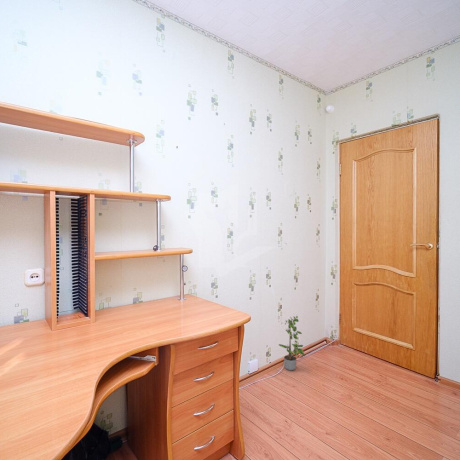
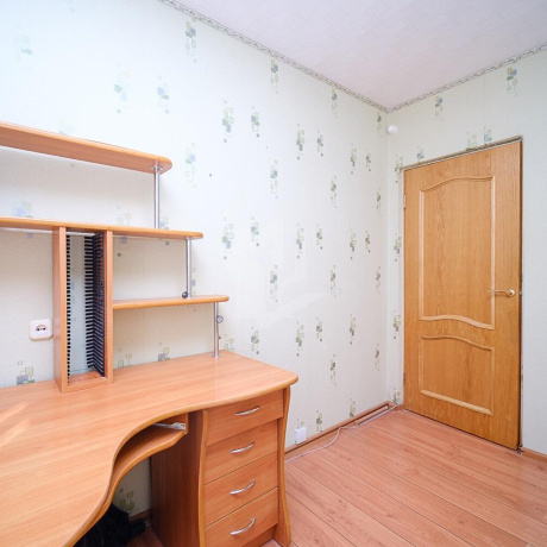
- potted plant (295, 341)
